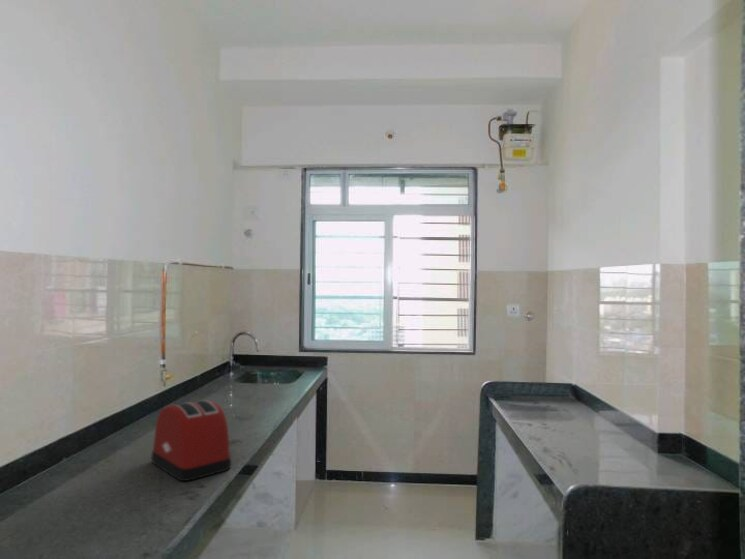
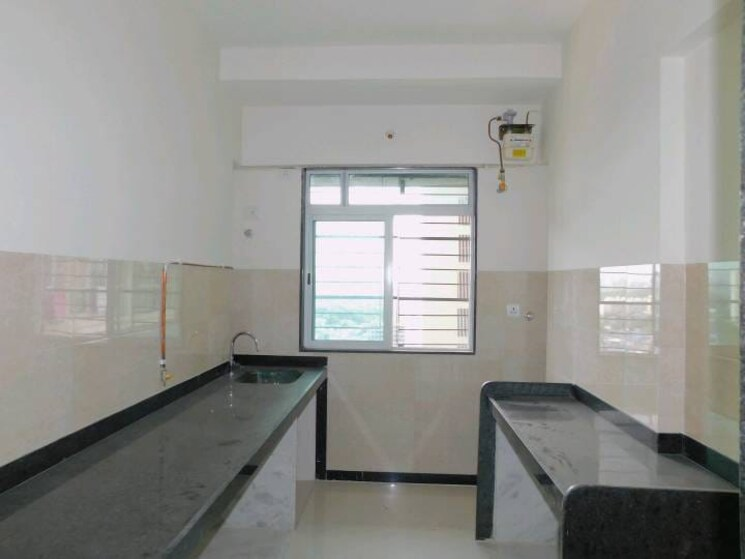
- toaster (191, 433)
